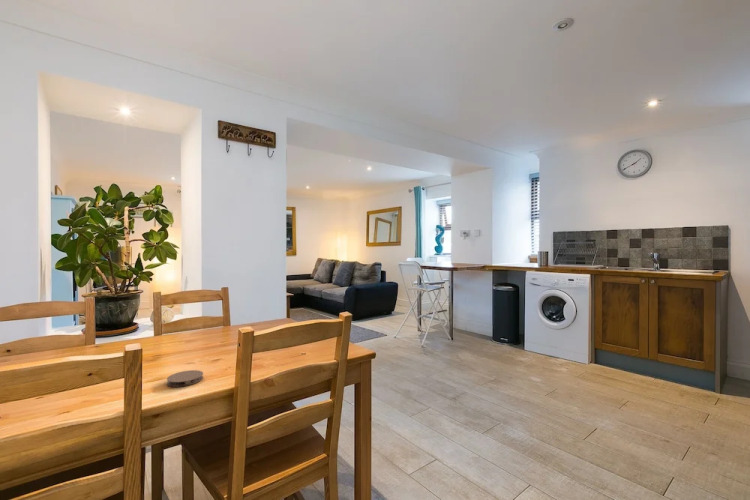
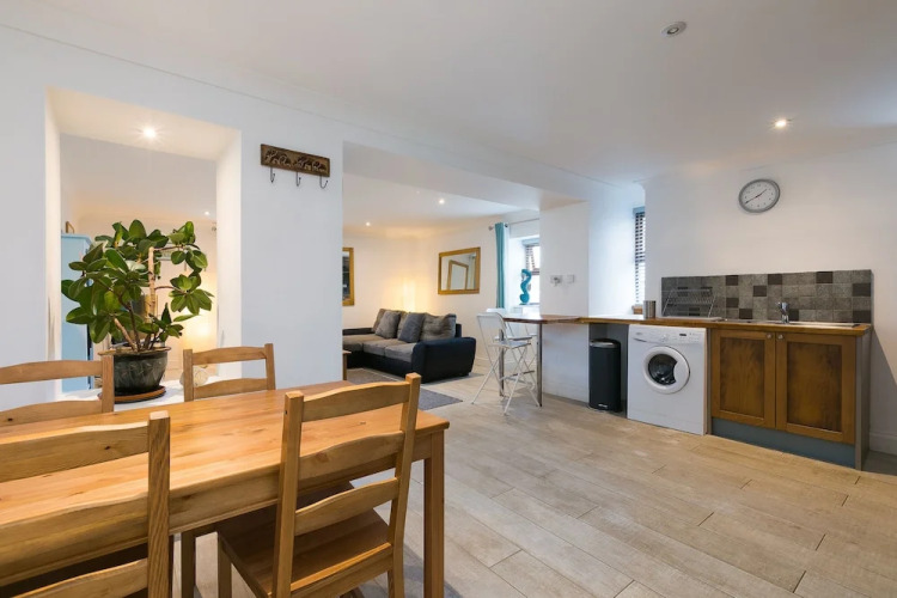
- coaster (185, 378)
